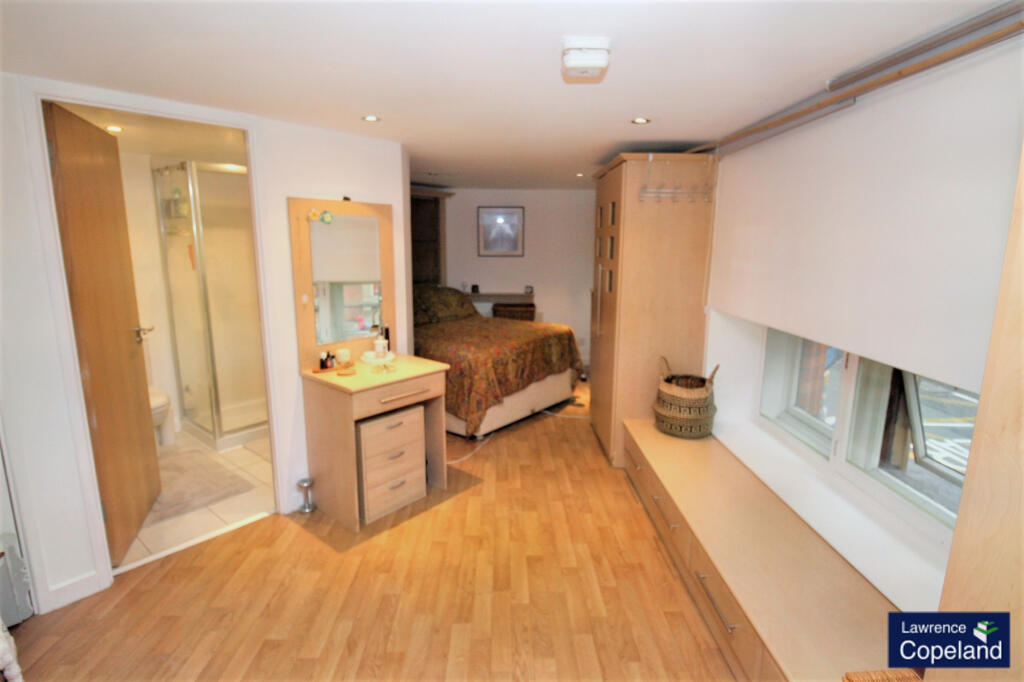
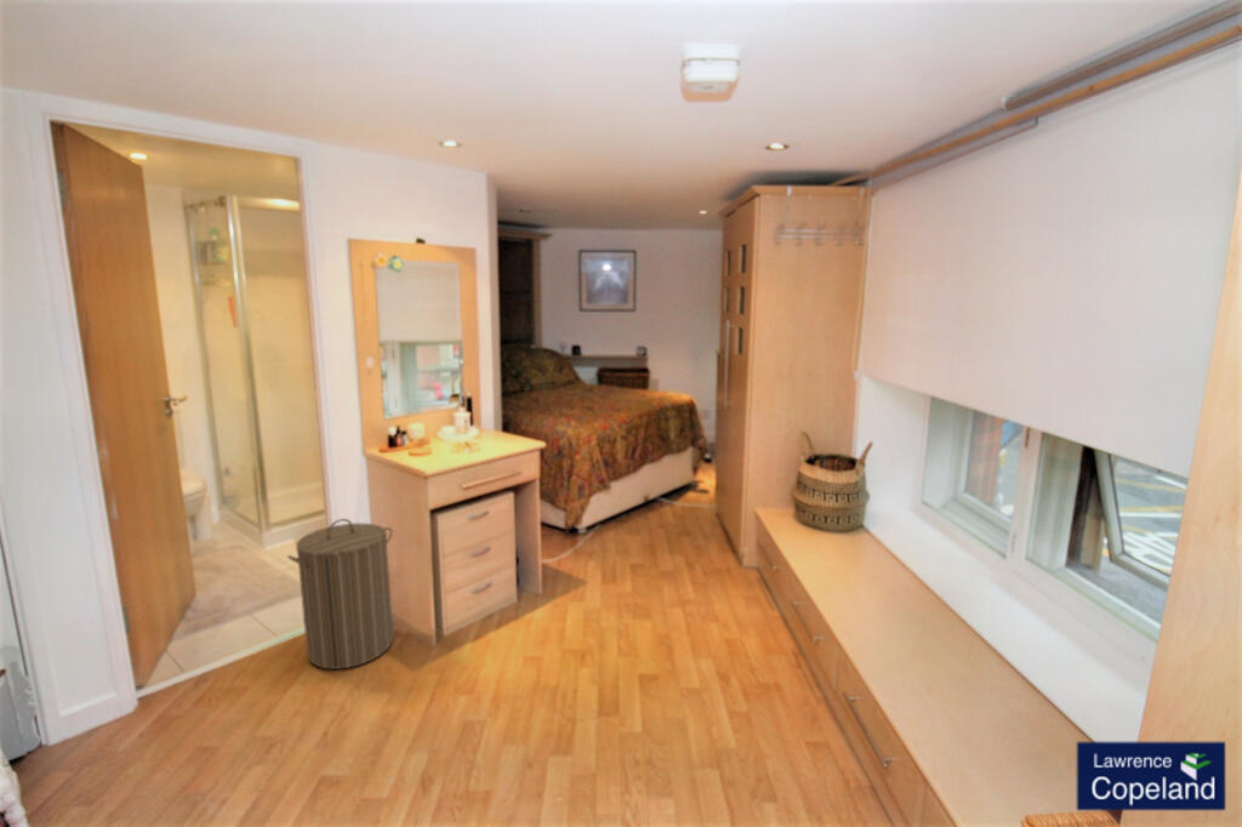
+ laundry hamper (346, 583)
